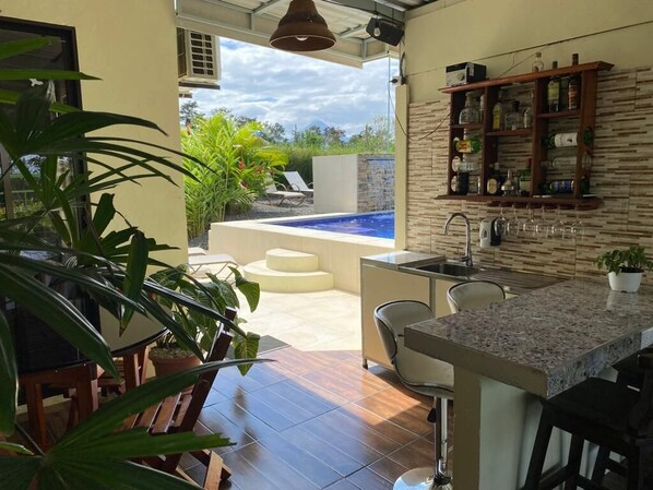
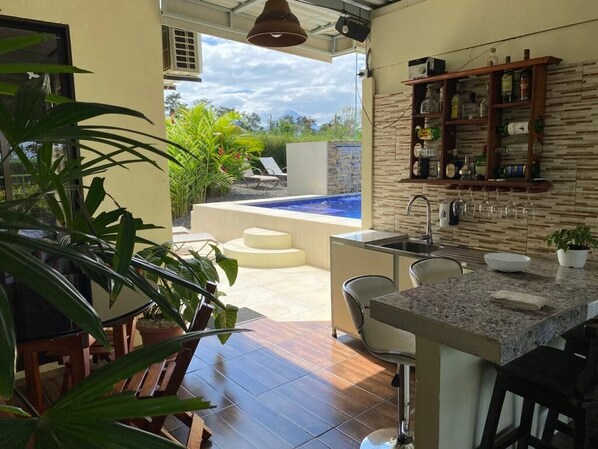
+ serving bowl (506, 263)
+ washcloth (517, 299)
